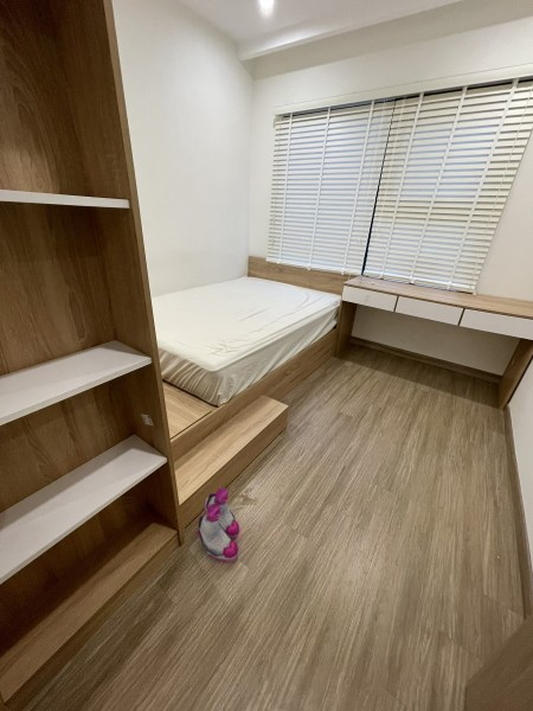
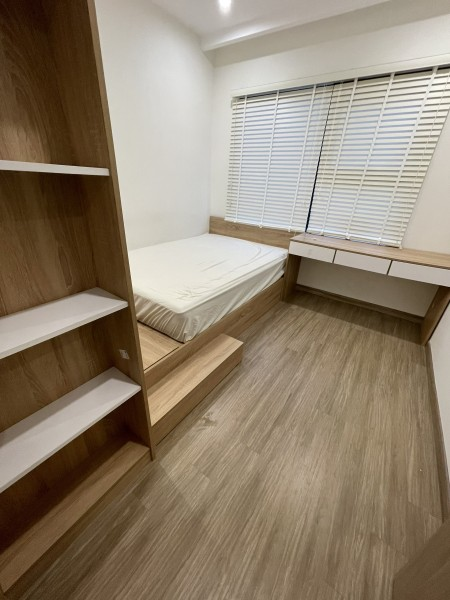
- boots (219, 518)
